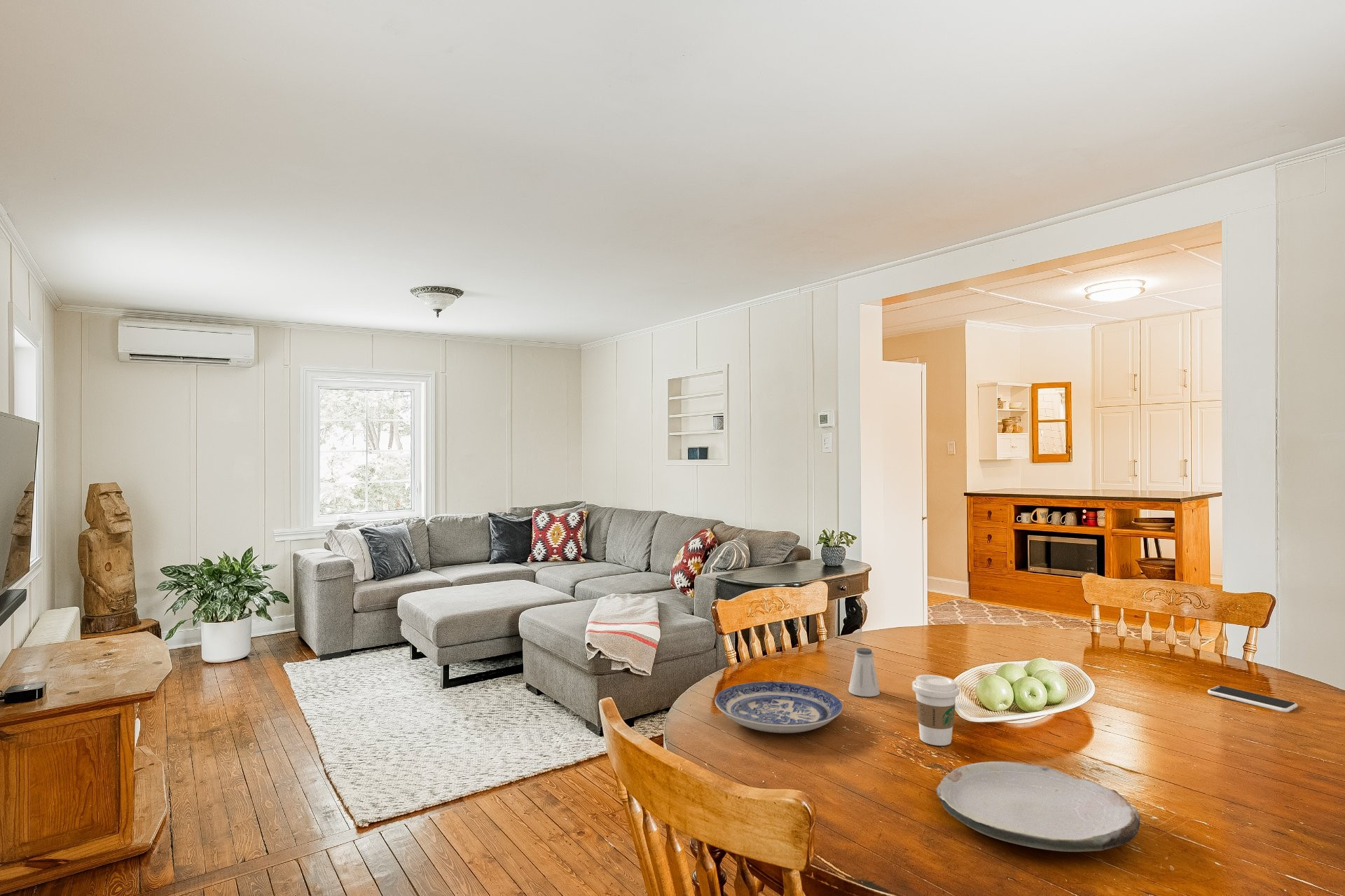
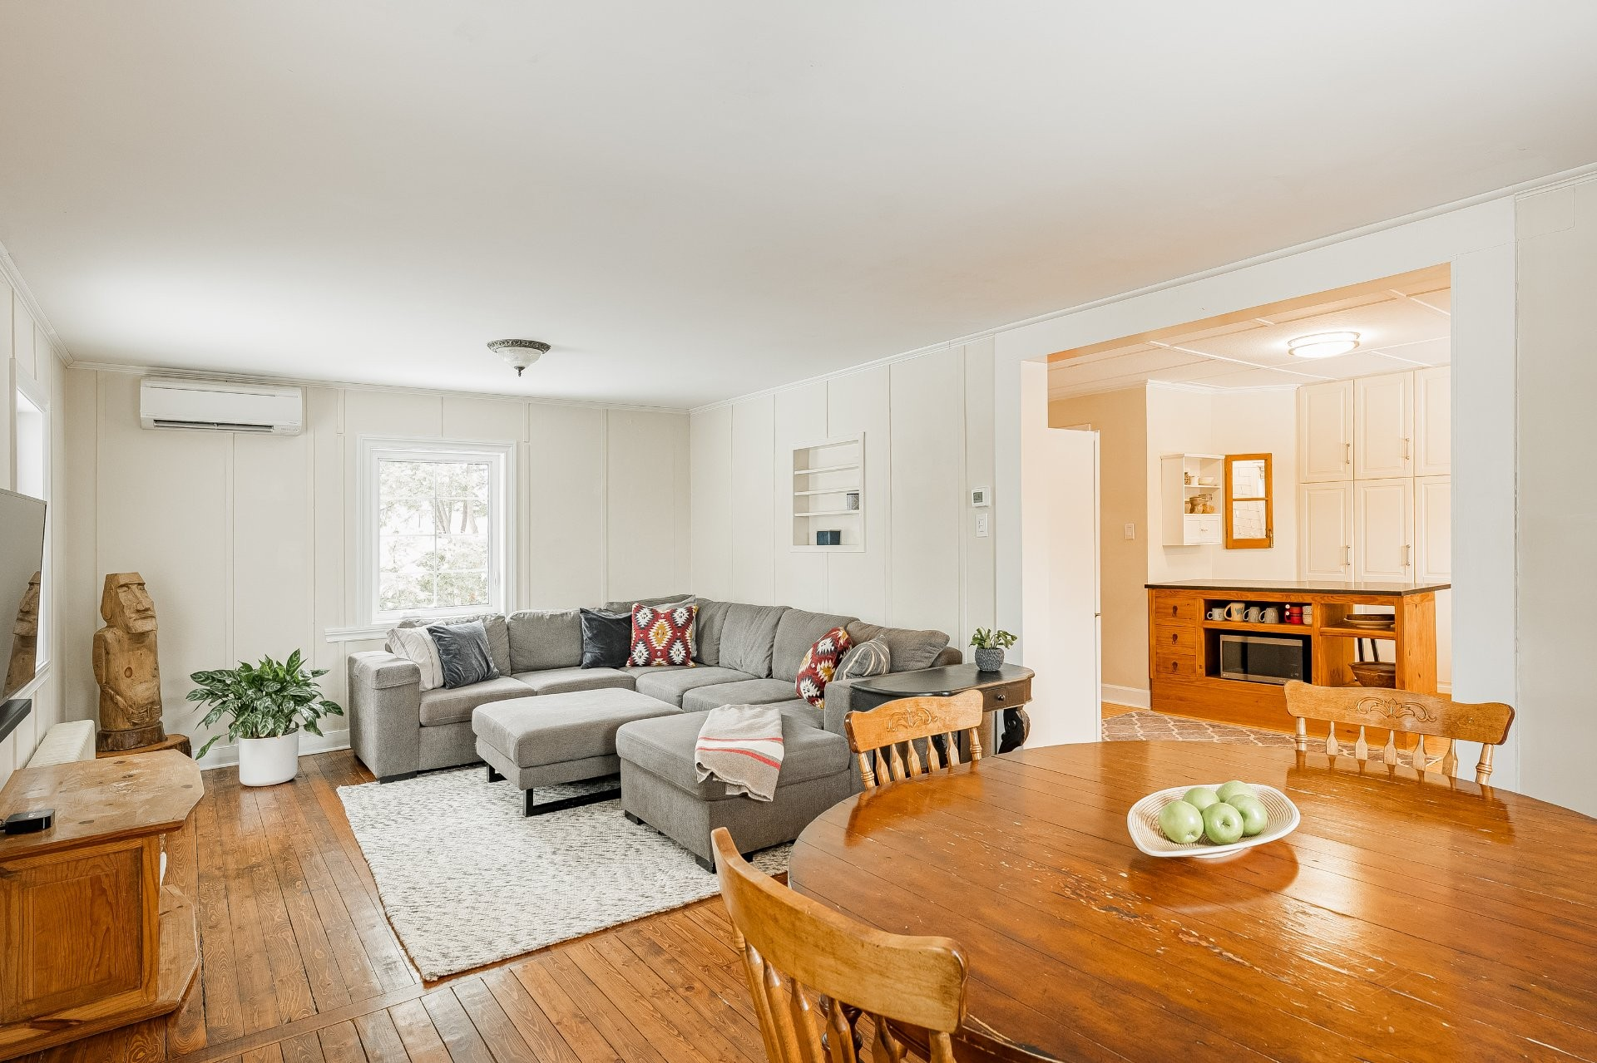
- smartphone (1251, 698)
- plate (778, 710)
- plate (1033, 805)
- coffee cup (935, 709)
- saltshaker (864, 670)
